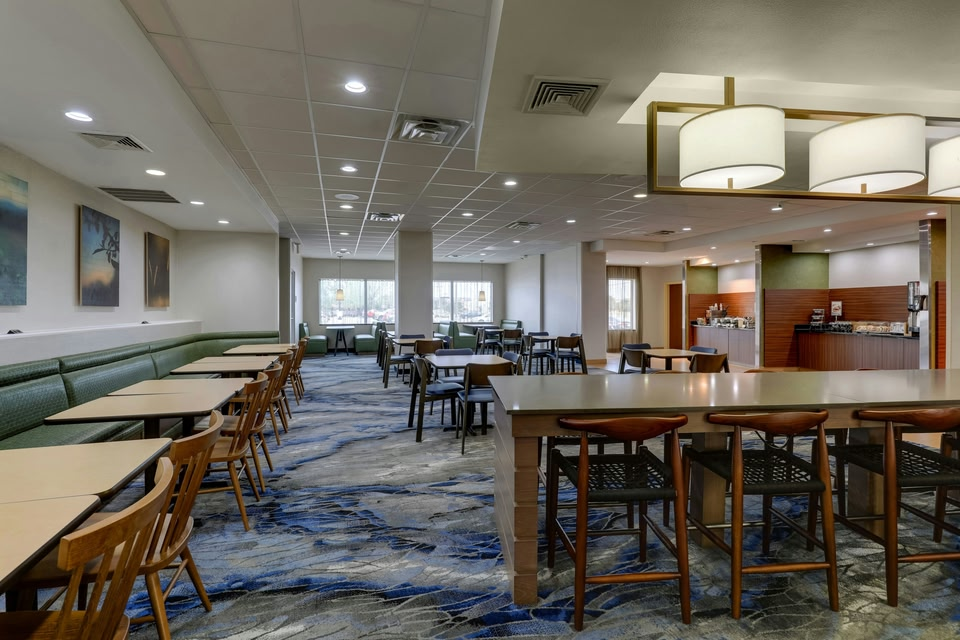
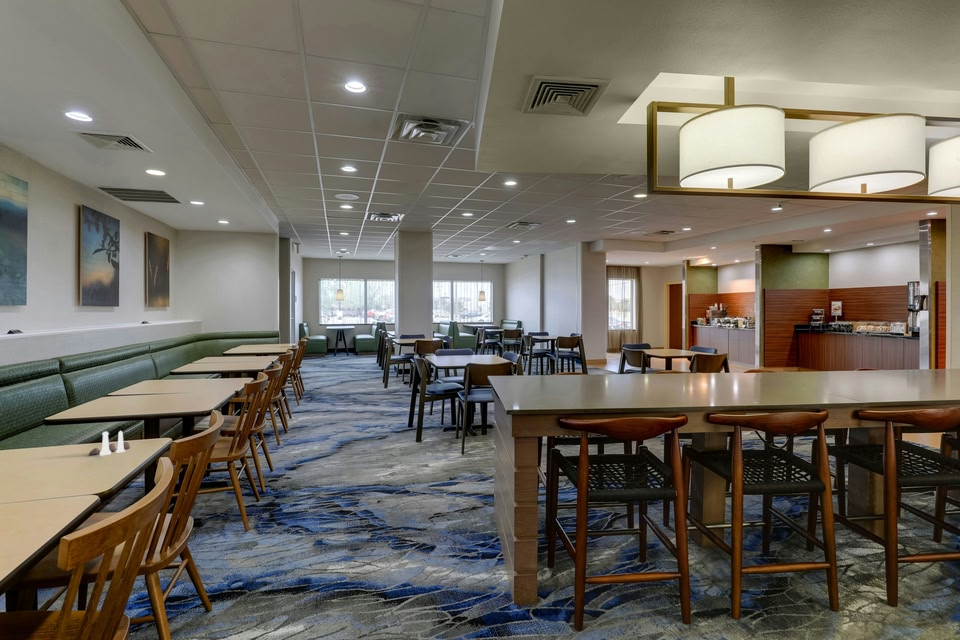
+ salt and pepper shaker set (108, 442)
